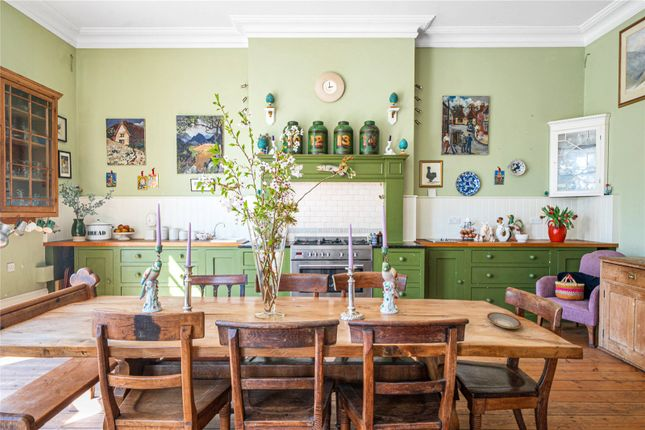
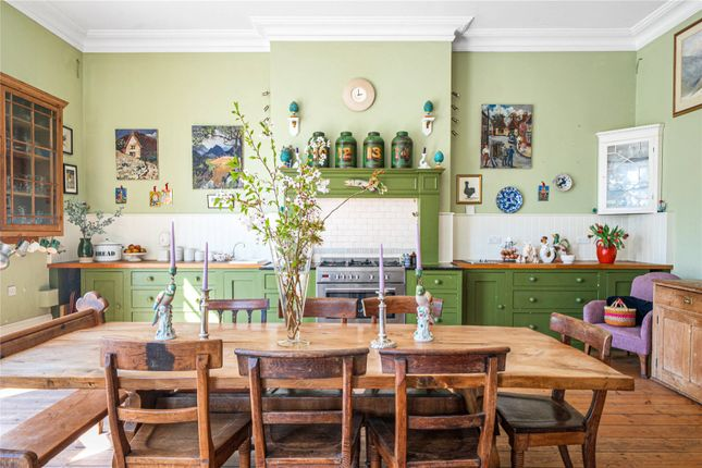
- plate (503, 321)
